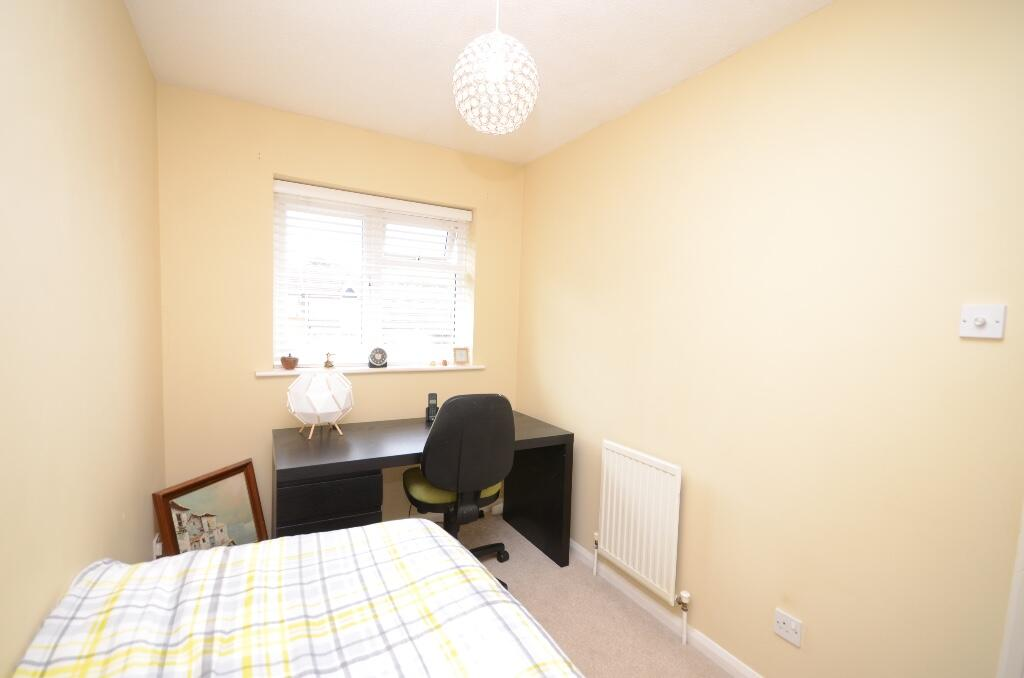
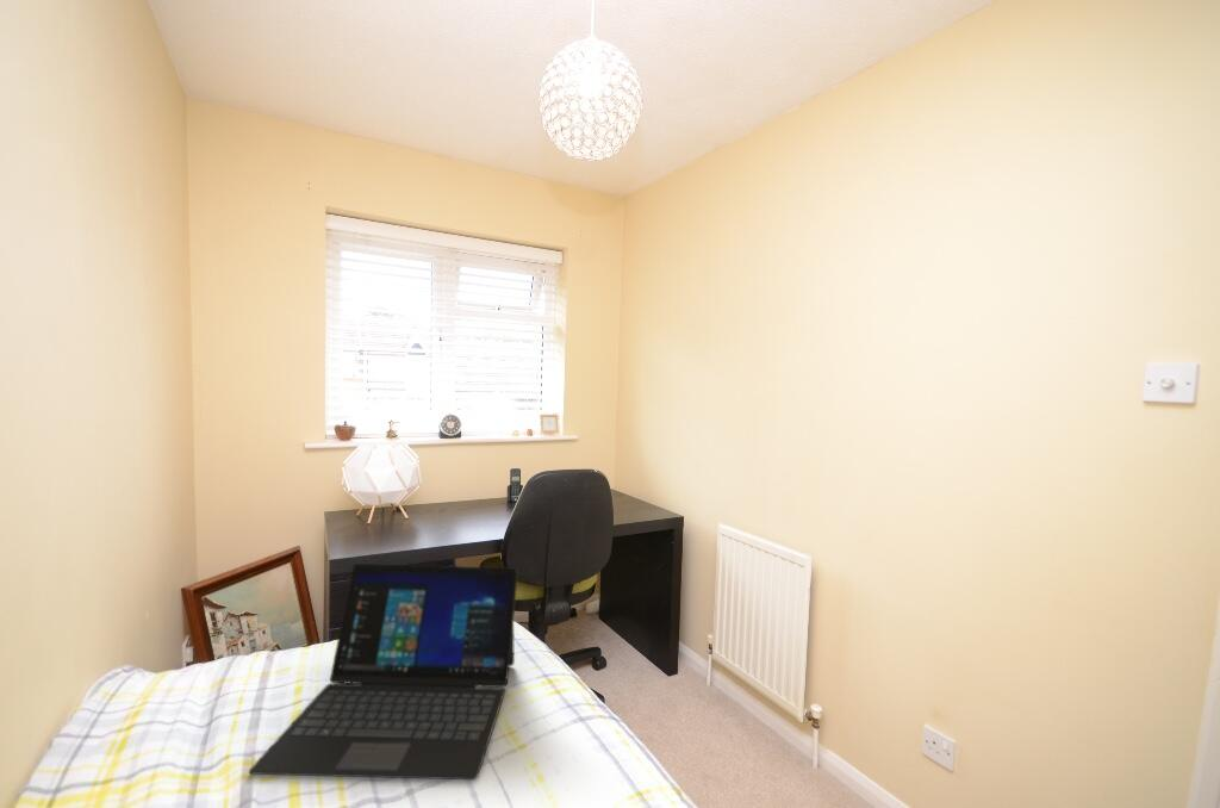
+ laptop (405, 652)
